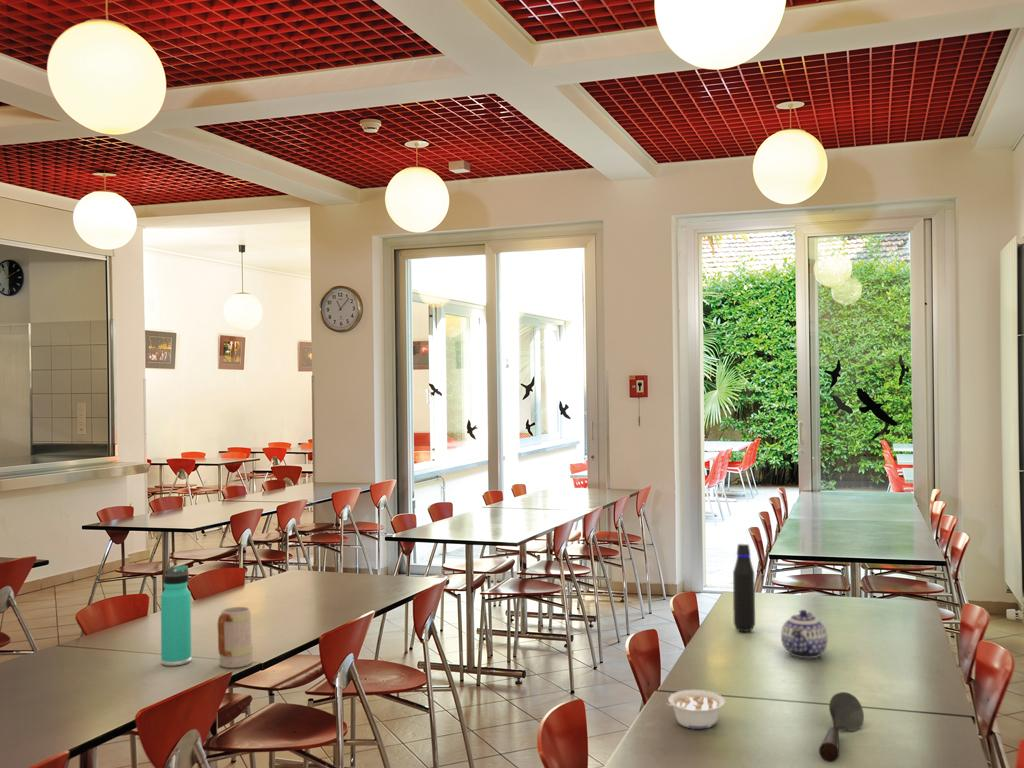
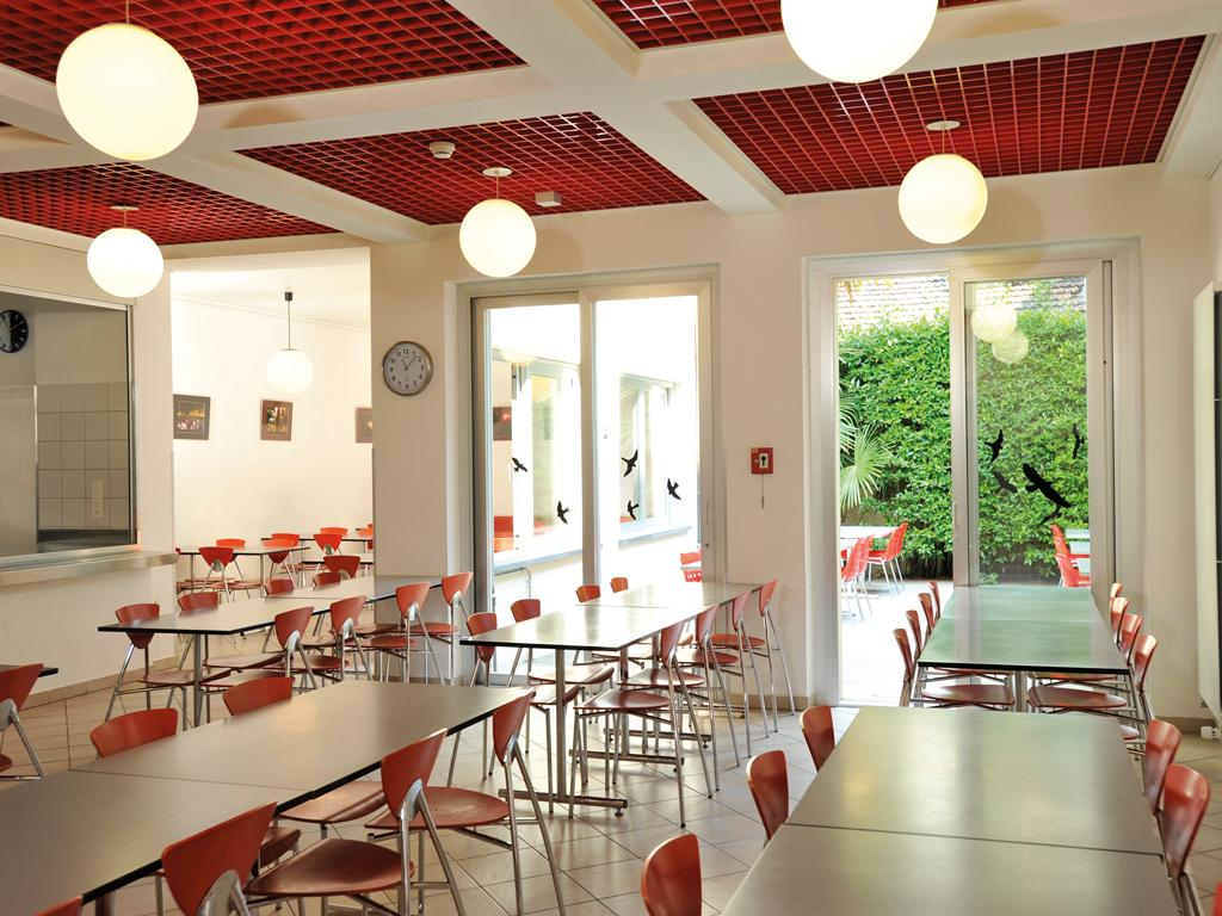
- teapot (804, 632)
- mug (232, 637)
- legume (696, 709)
- spoon (842, 724)
- thermos bottle (175, 614)
- water bottle (743, 587)
